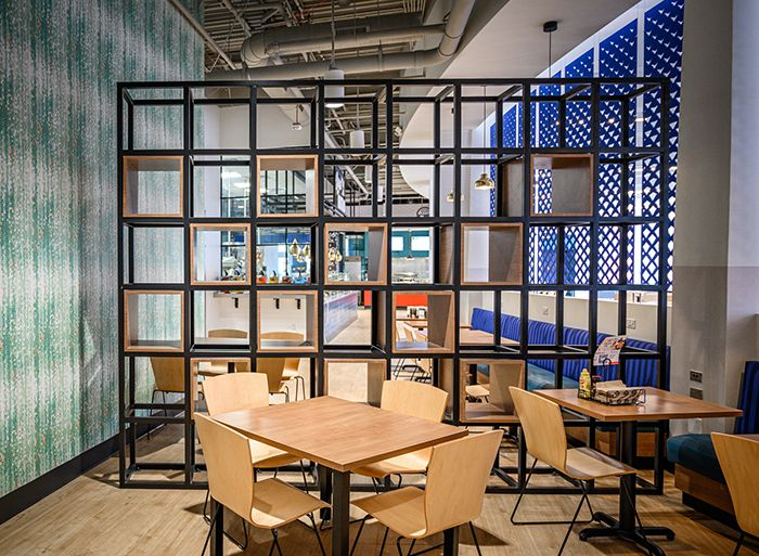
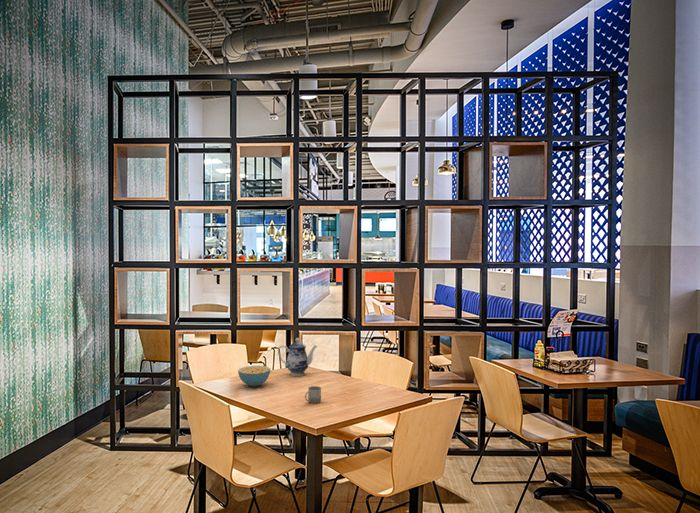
+ cup (312, 395)
+ cereal bowl (254, 377)
+ teapot (297, 356)
